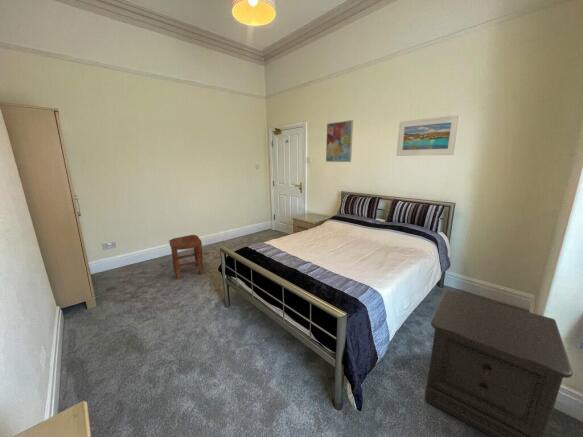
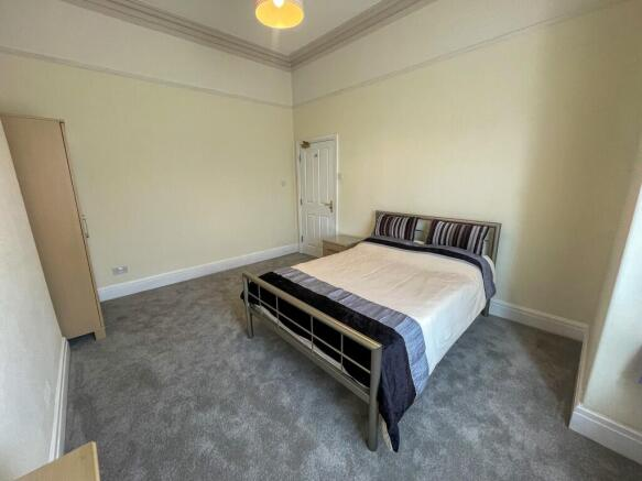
- stool (186, 255)
- nightstand (484, 362)
- wall art (338, 142)
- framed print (425, 137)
